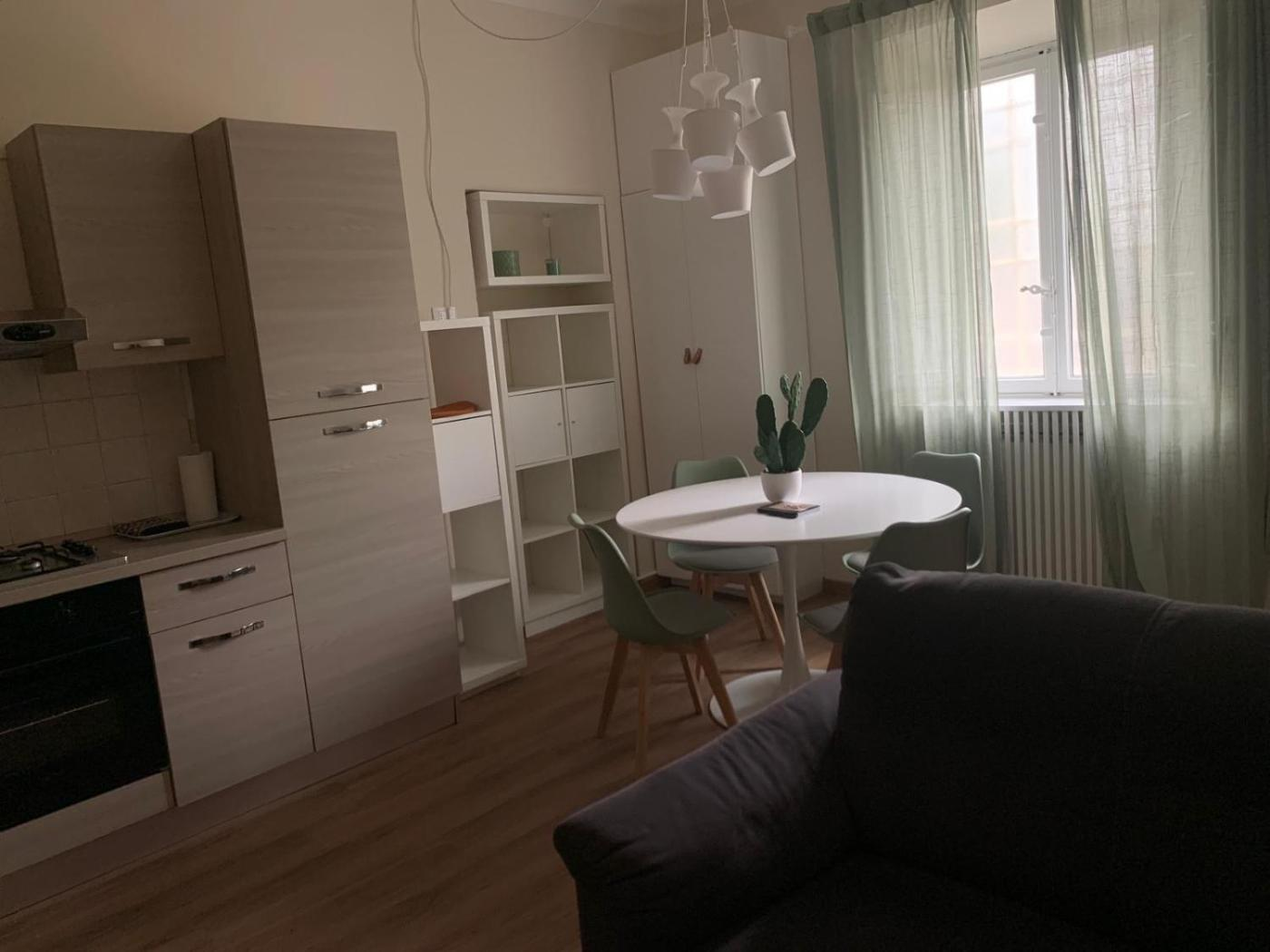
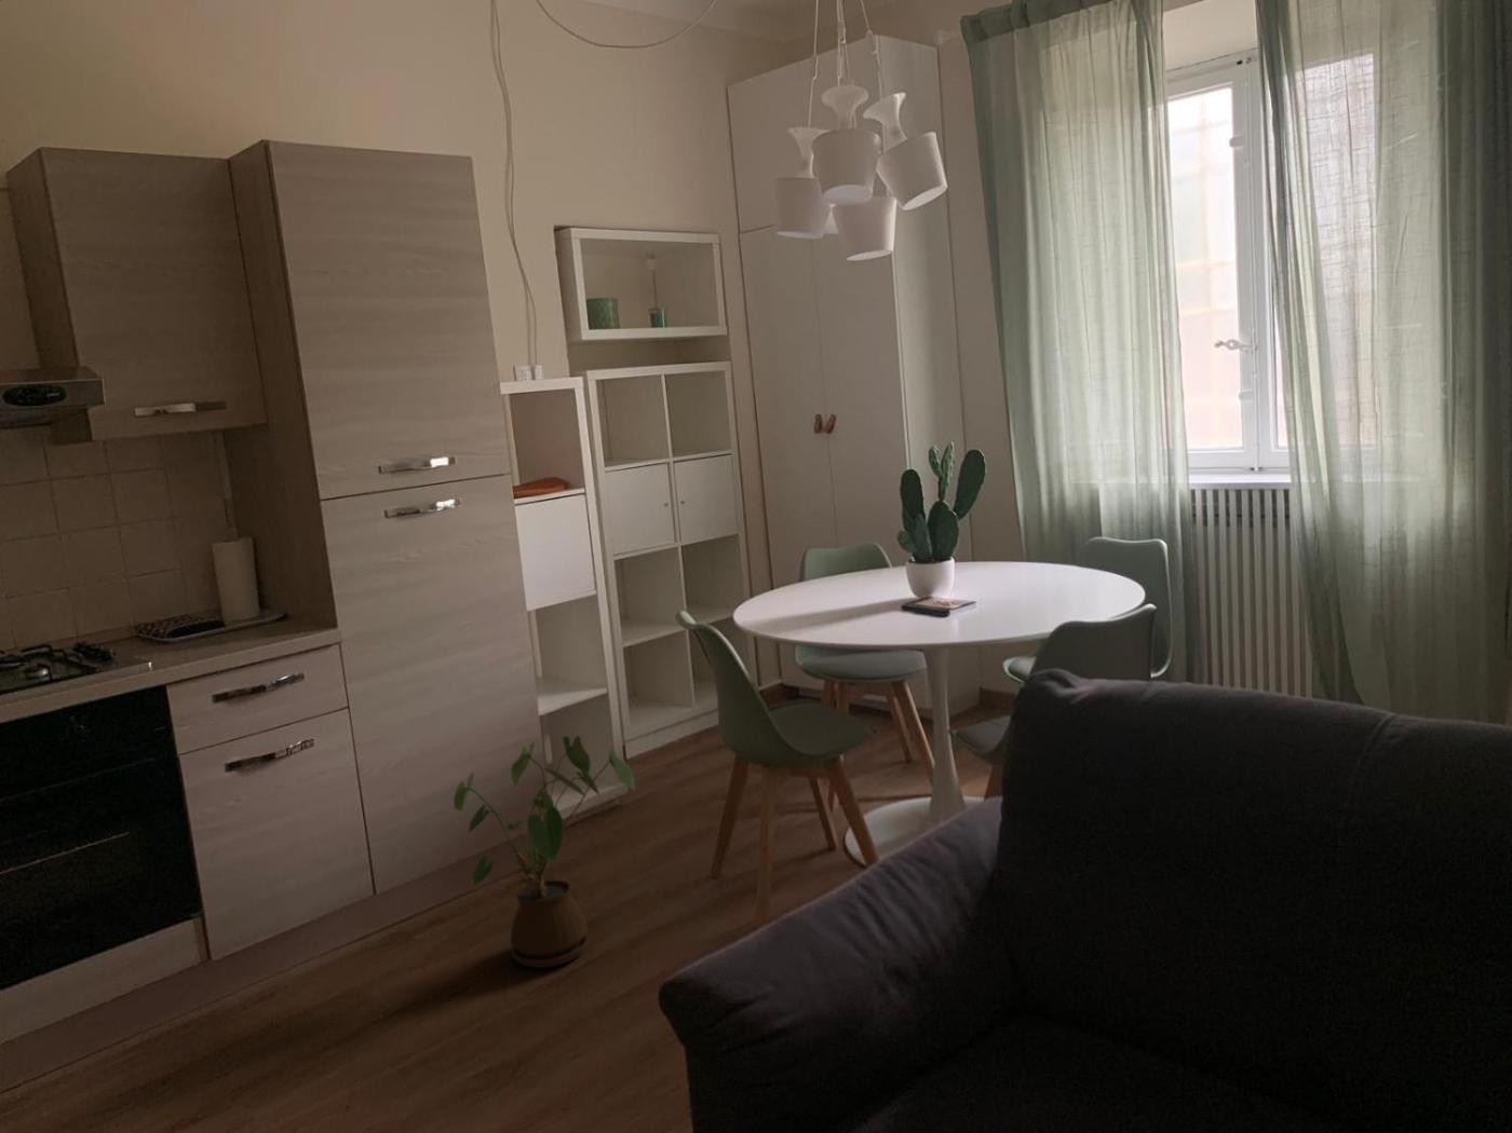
+ house plant (548, 855)
